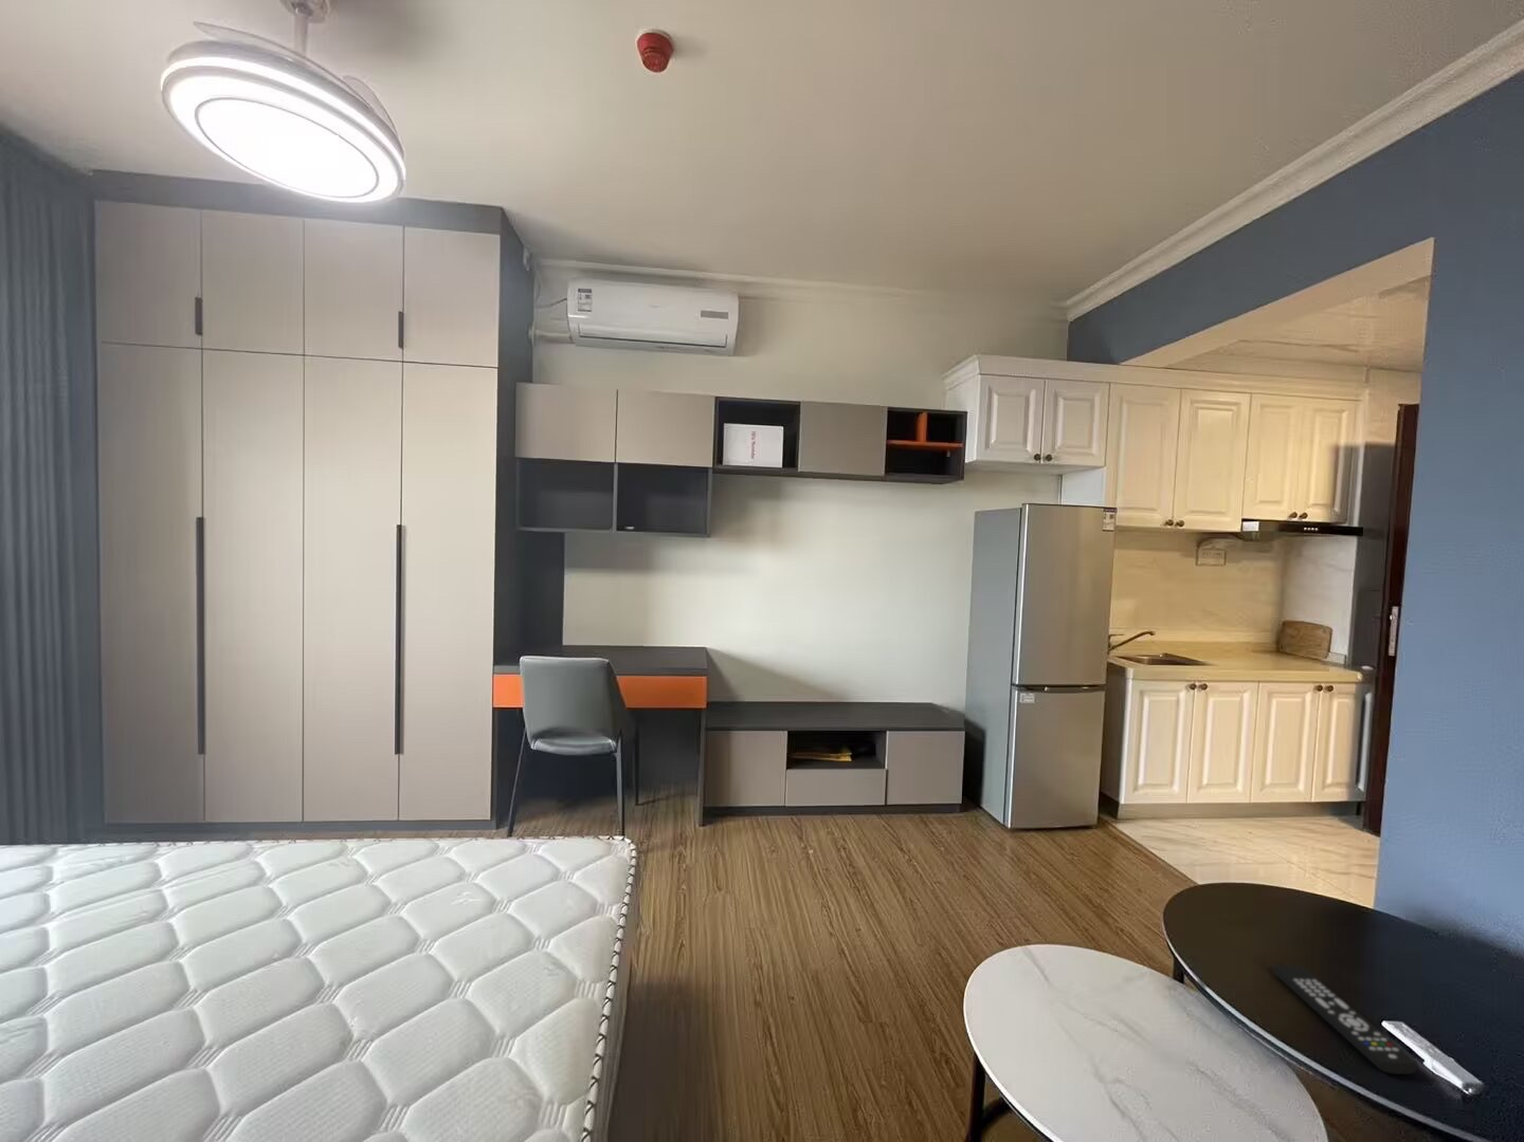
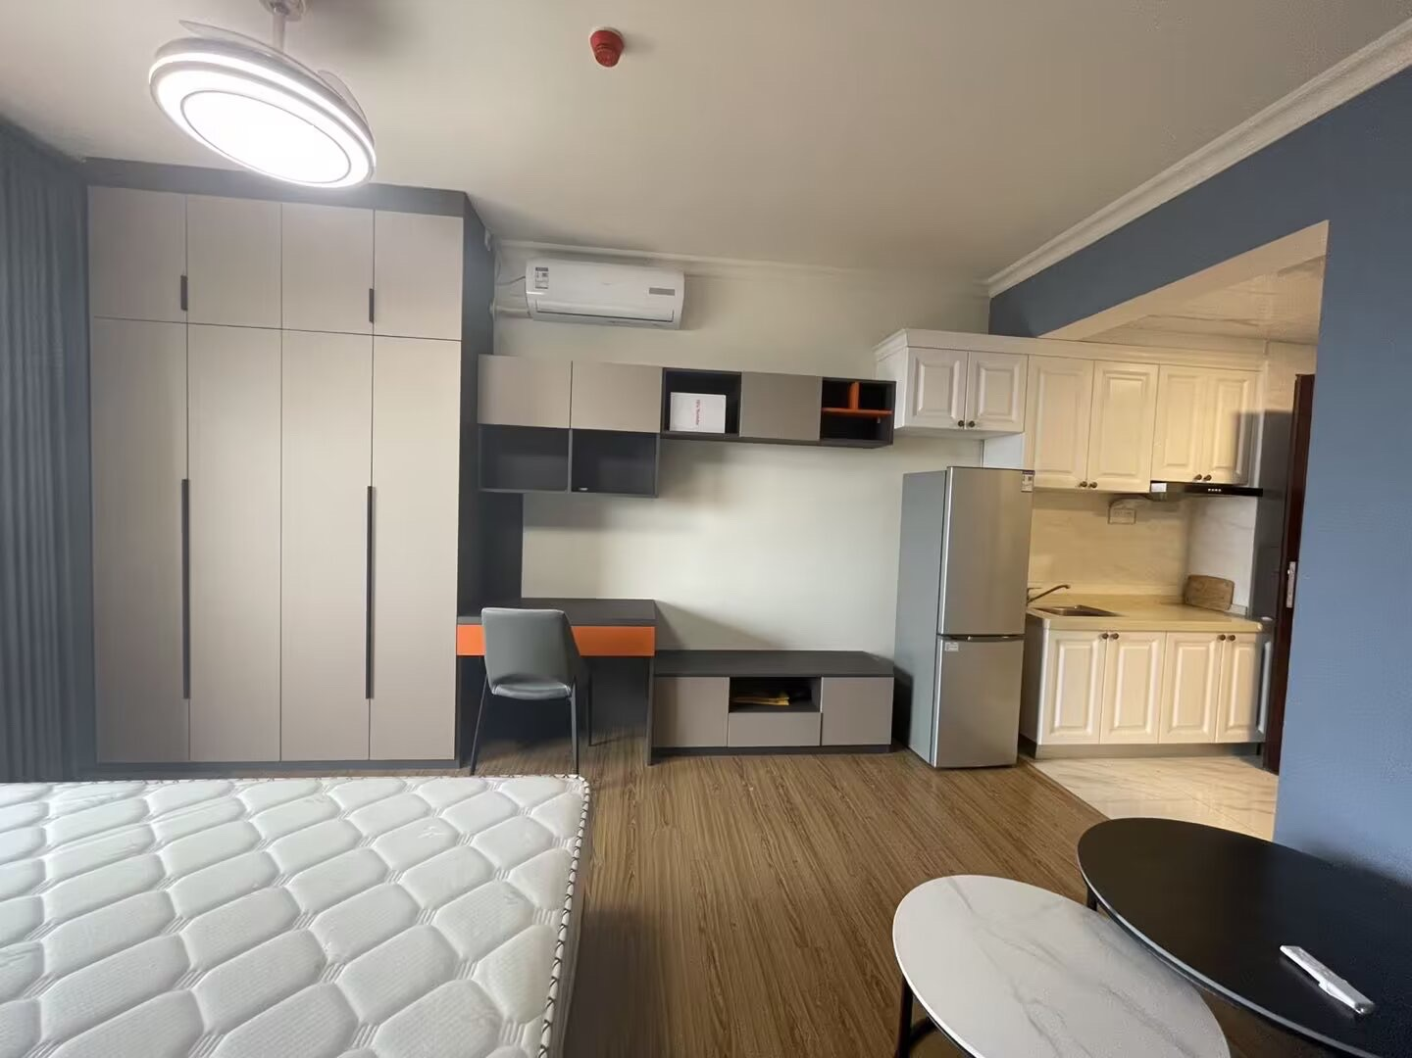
- remote control (1338, 1014)
